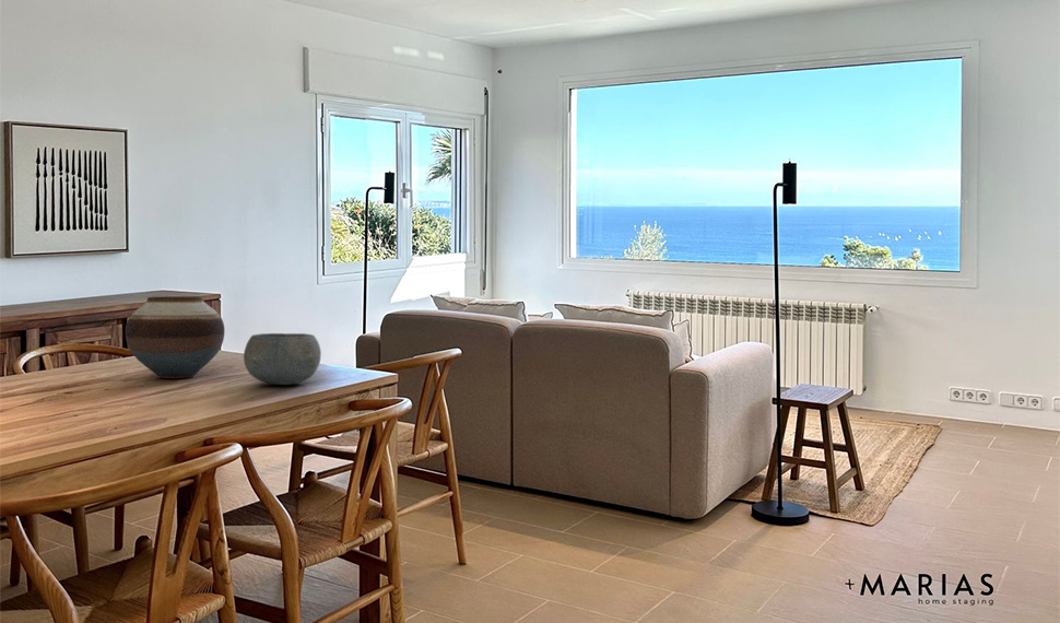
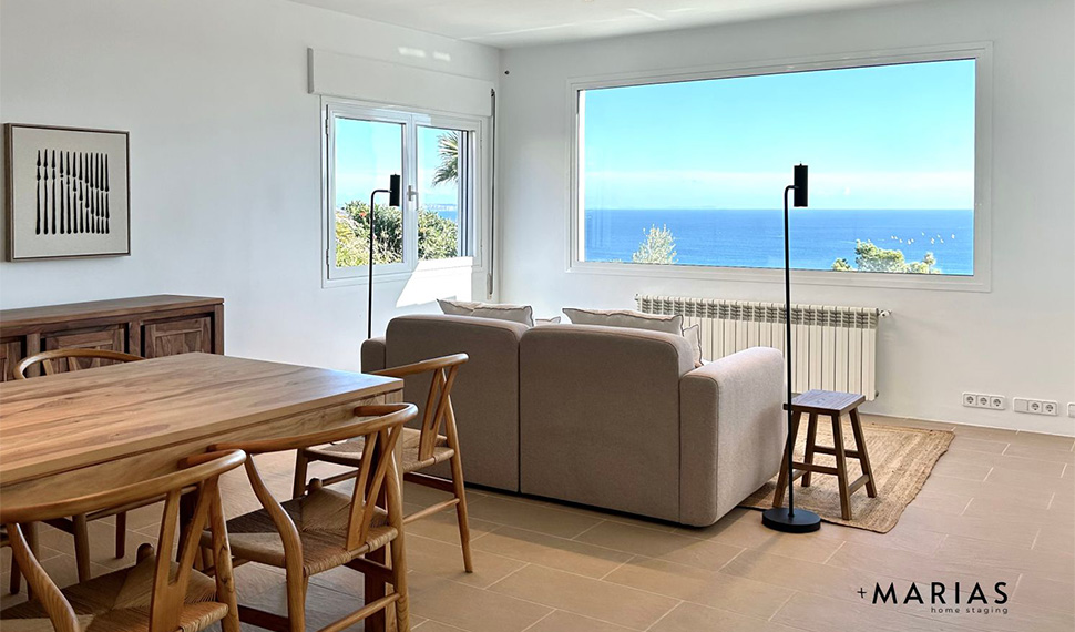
- bowl (283, 358)
- vase (175, 337)
